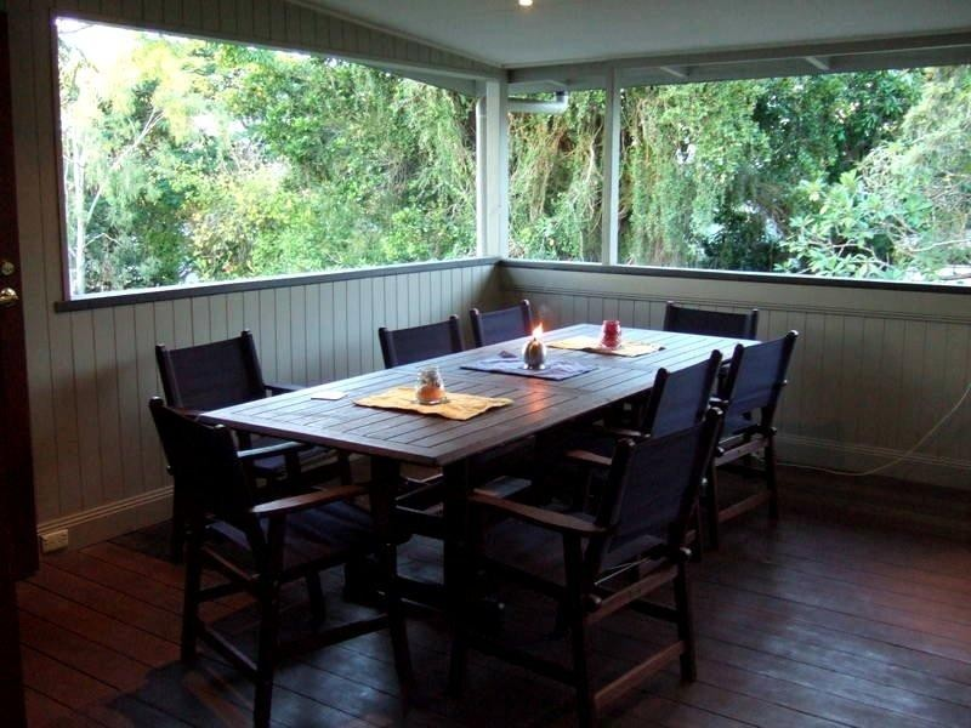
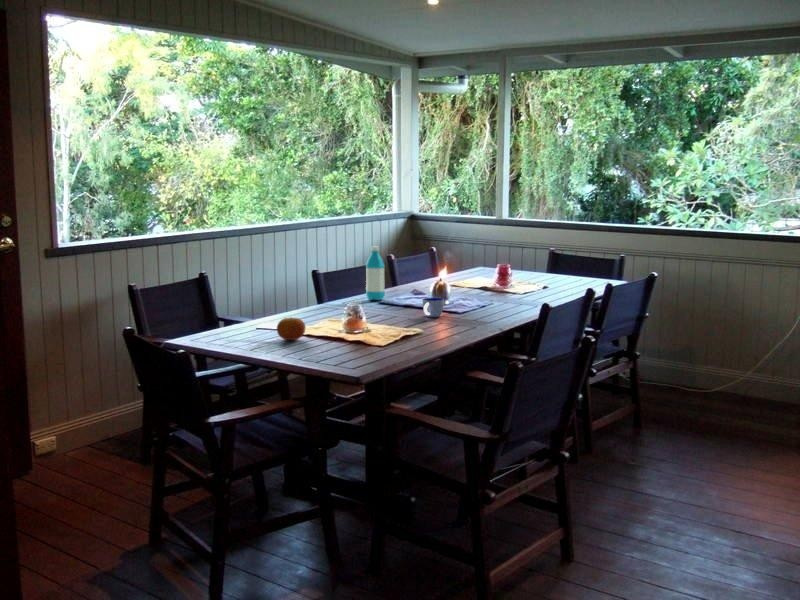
+ cup (431, 308)
+ water bottle (375, 273)
+ fruit (291, 328)
